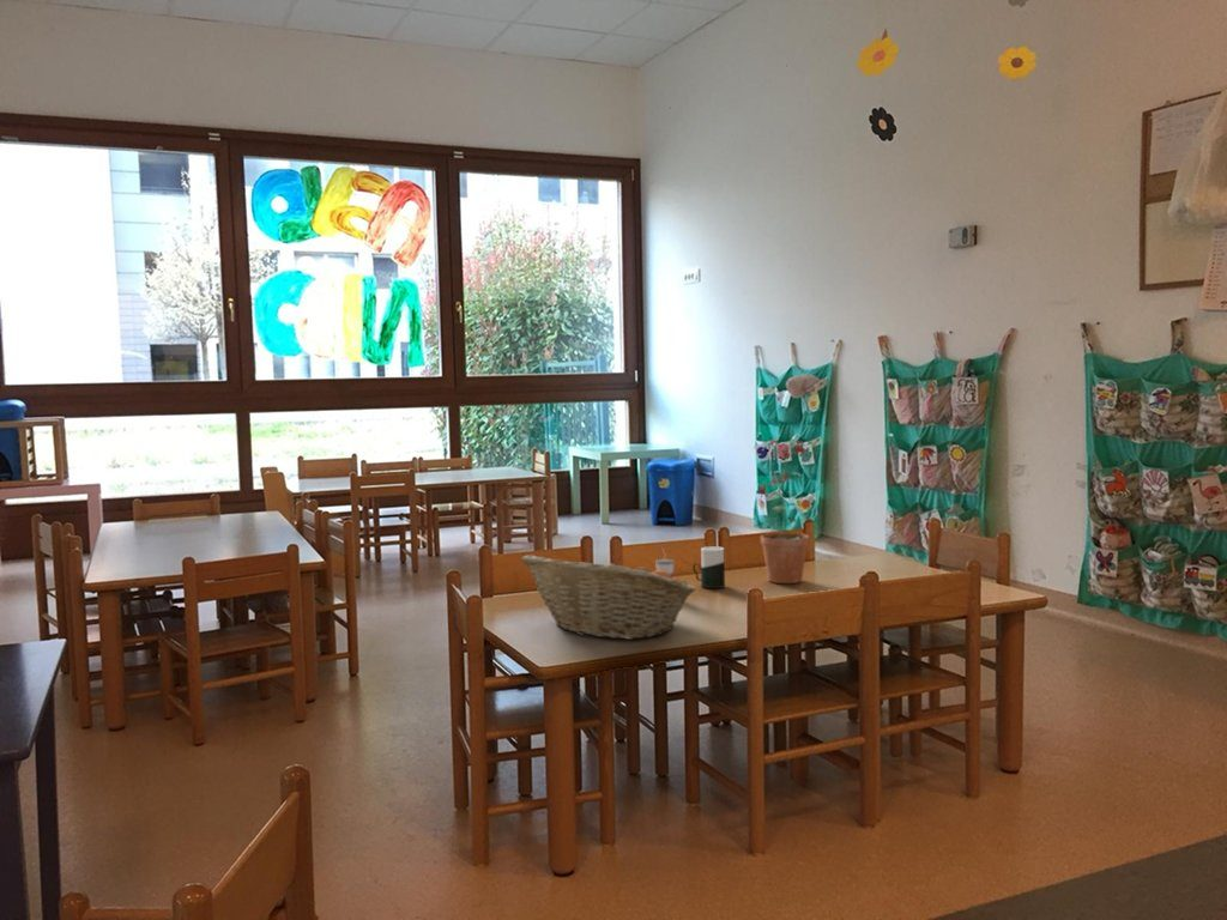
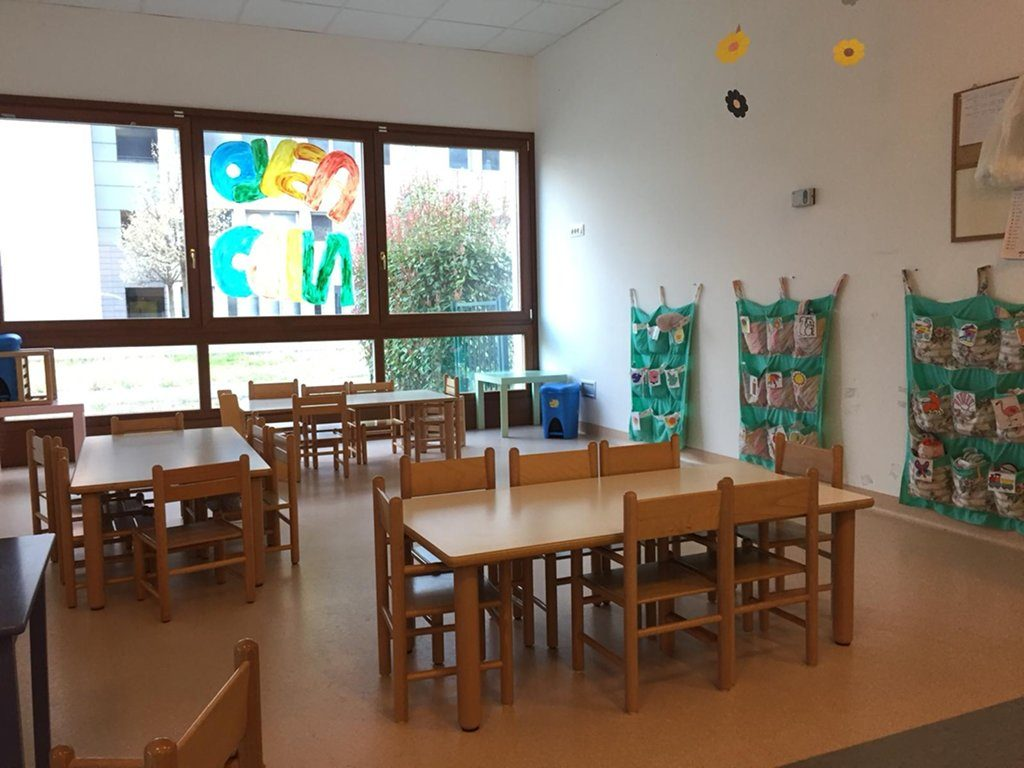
- cup (708, 567)
- cup (665, 570)
- potted plant (780, 510)
- fruit basket (606, 588)
